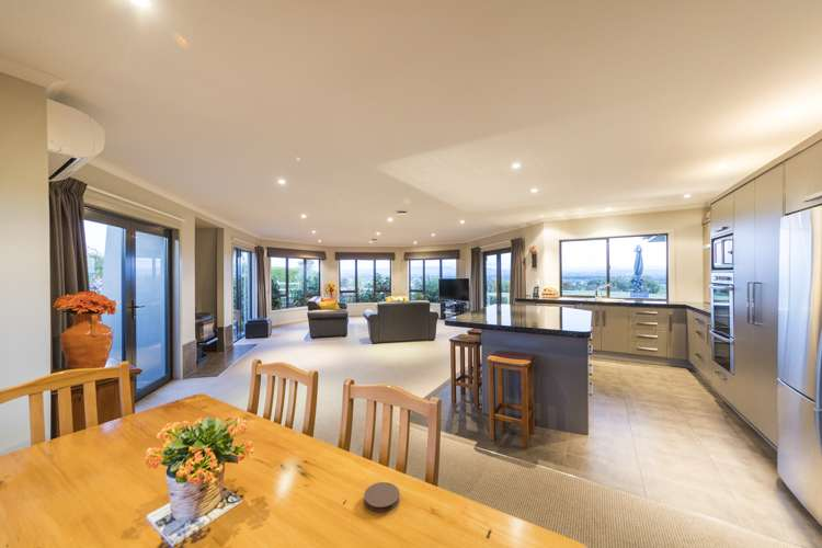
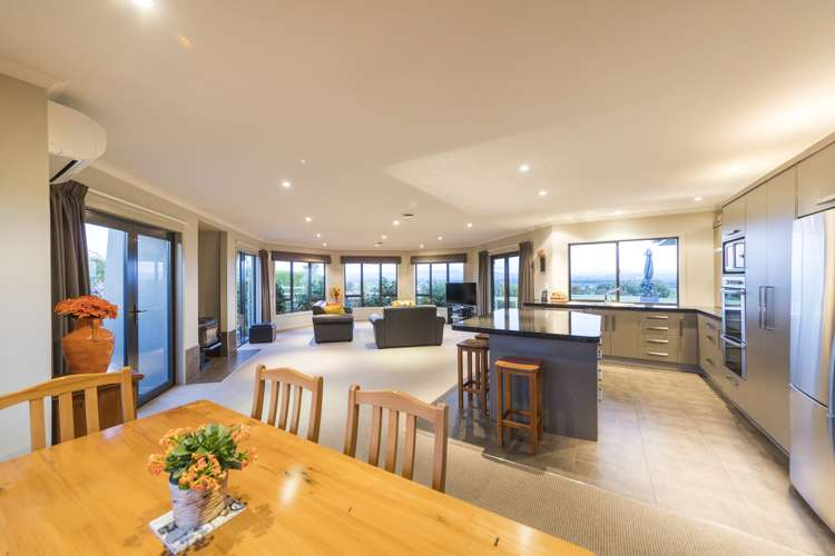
- coaster (381, 495)
